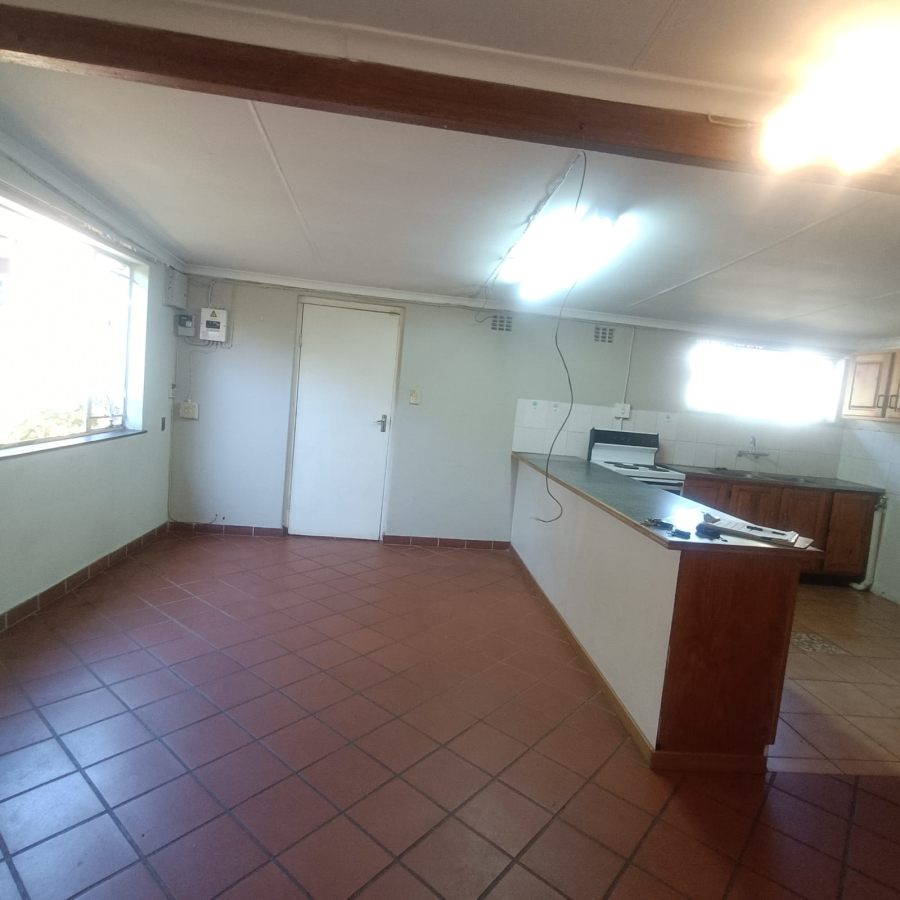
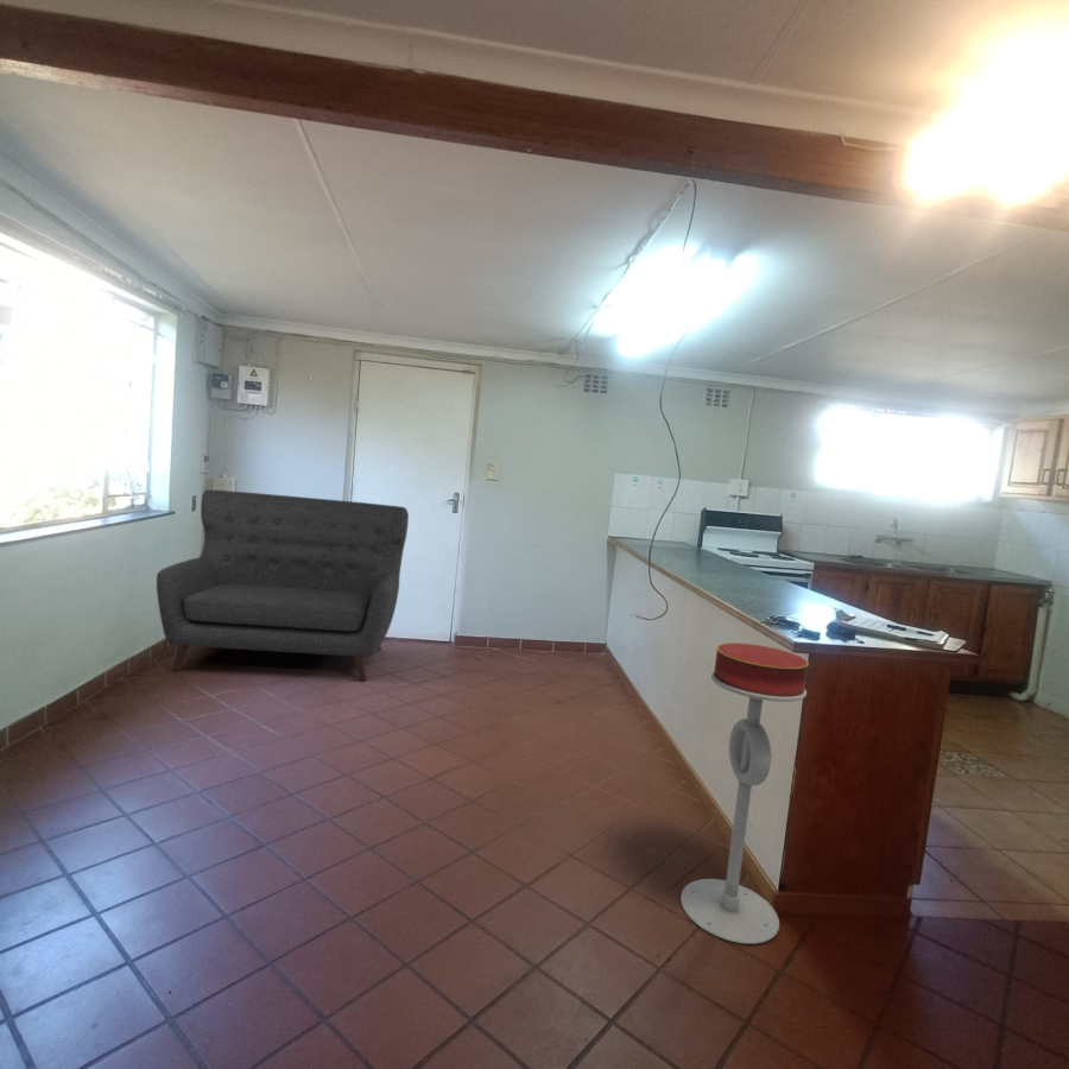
+ bar stool (745, 784)
+ sofa (293, 578)
